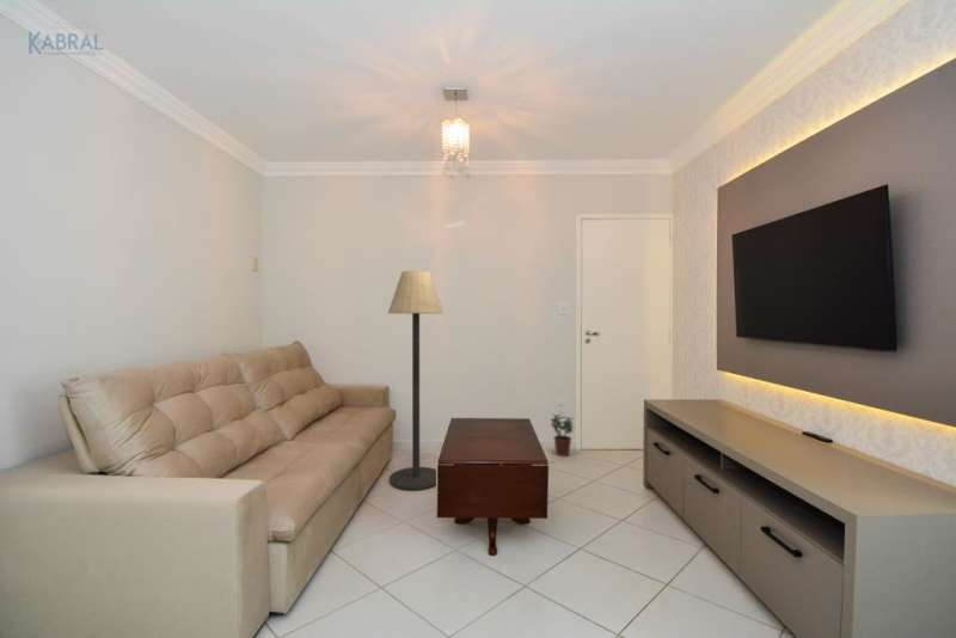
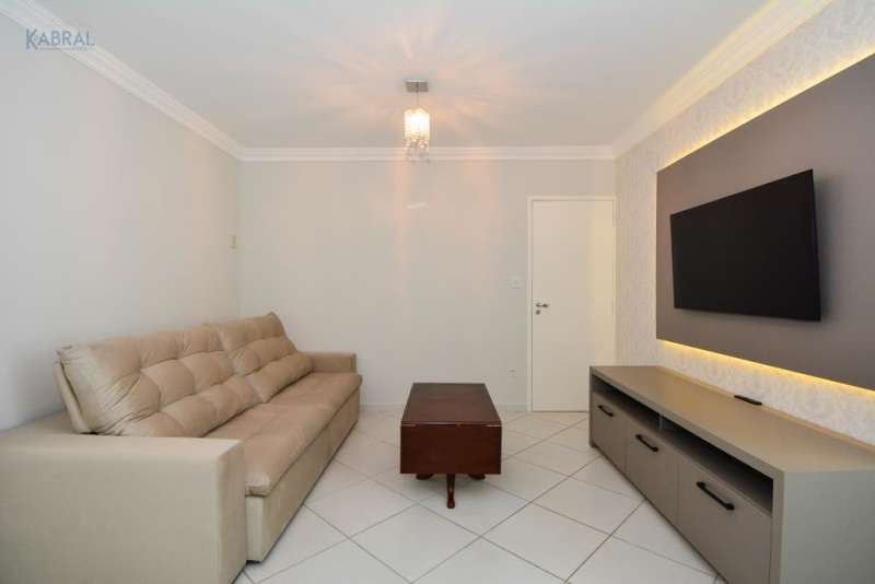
- potted plant (560, 434)
- floor lamp (416, 375)
